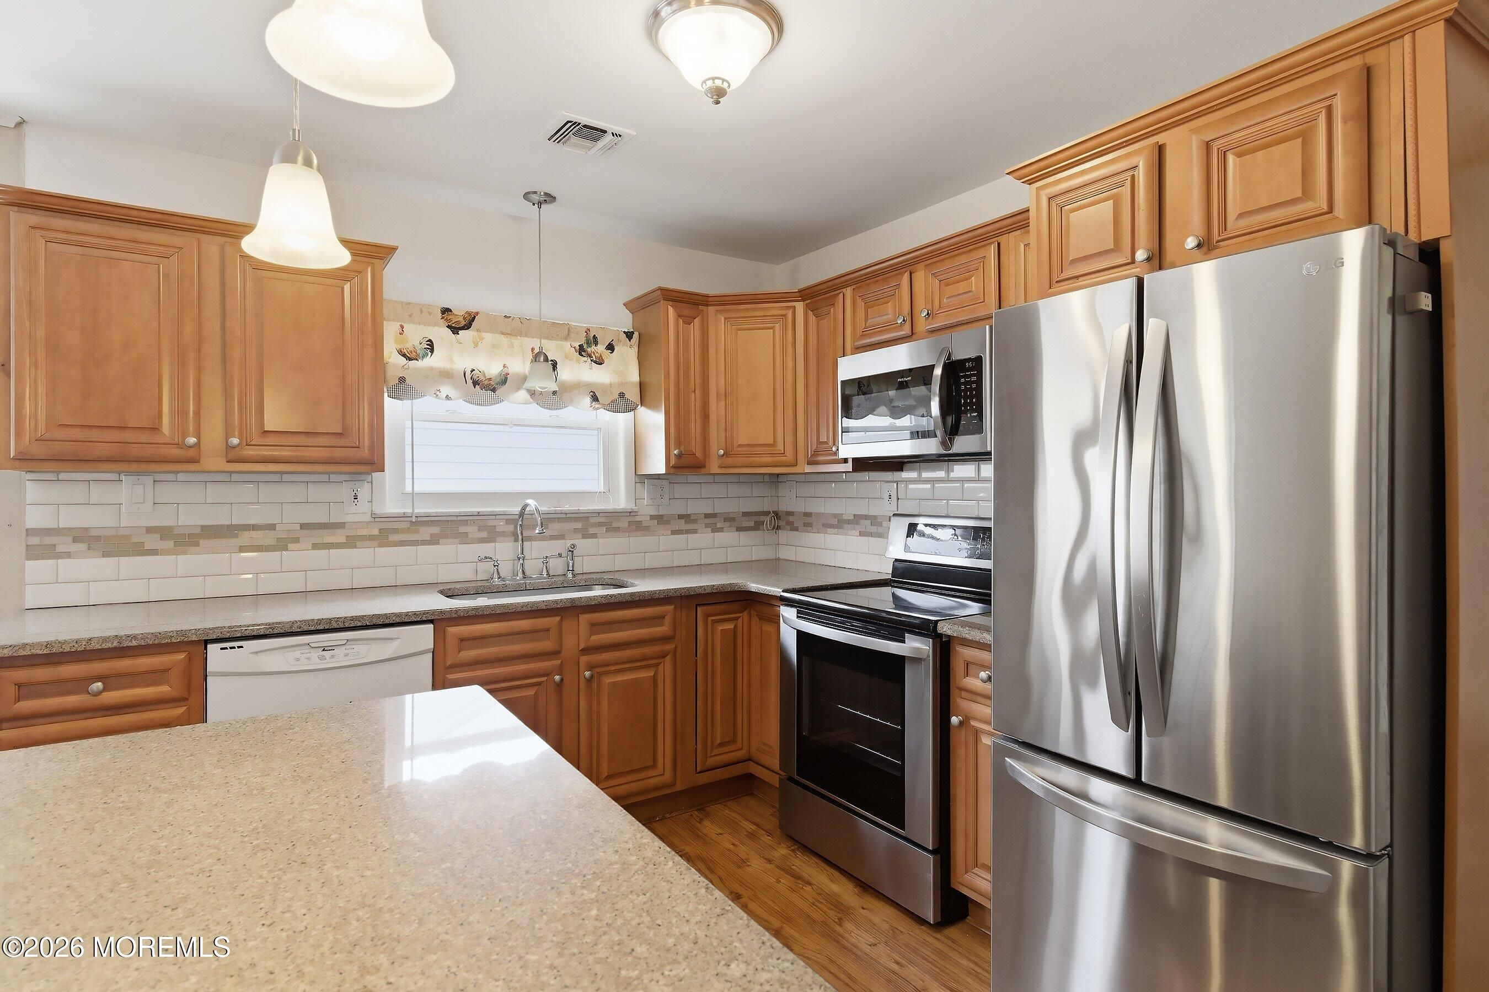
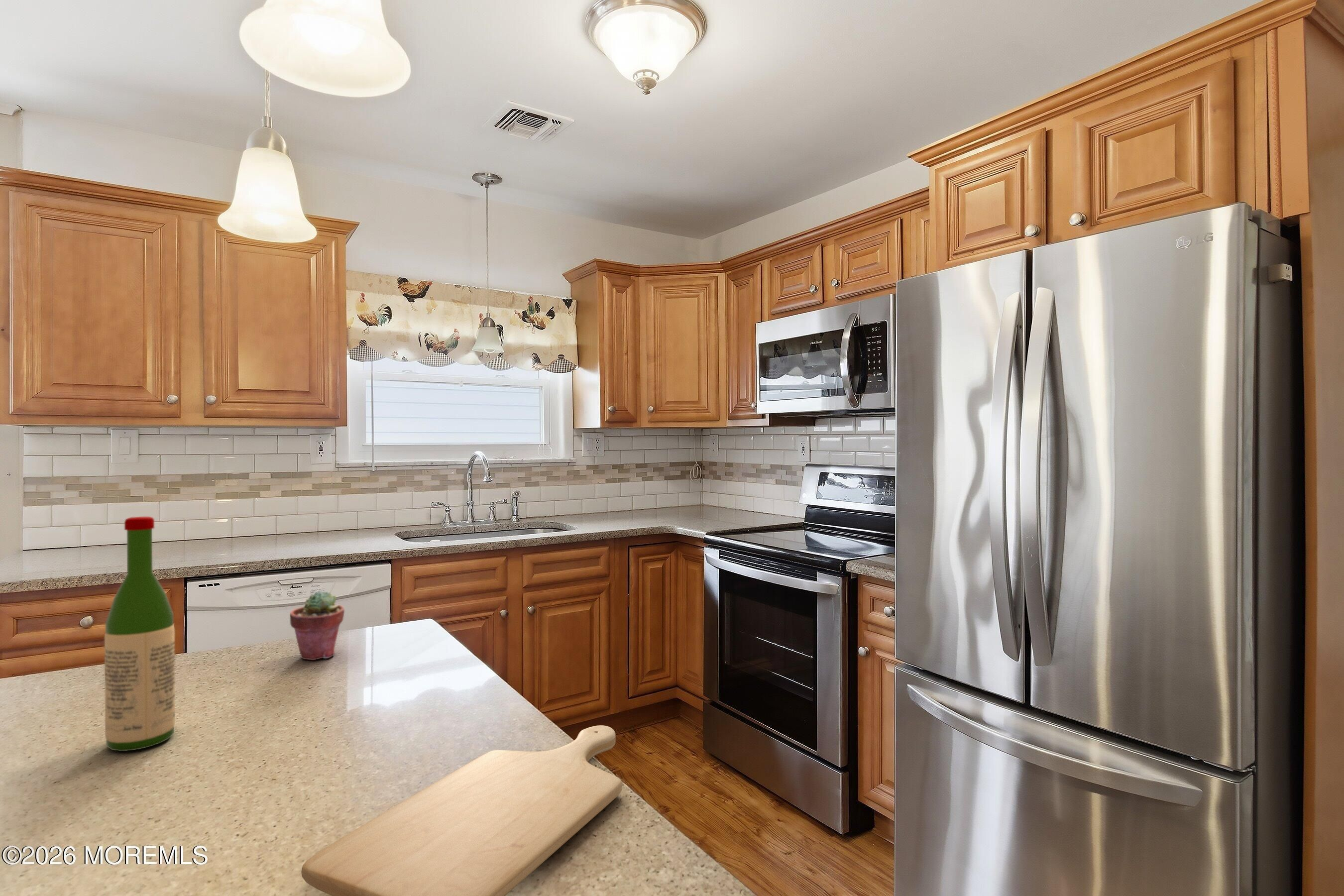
+ potted succulent (318, 623)
+ chopping board (514, 797)
+ wine bottle (140, 629)
